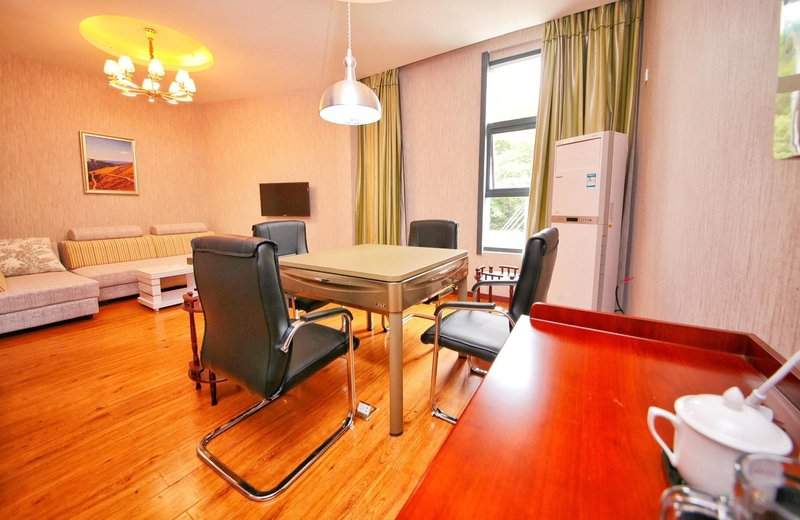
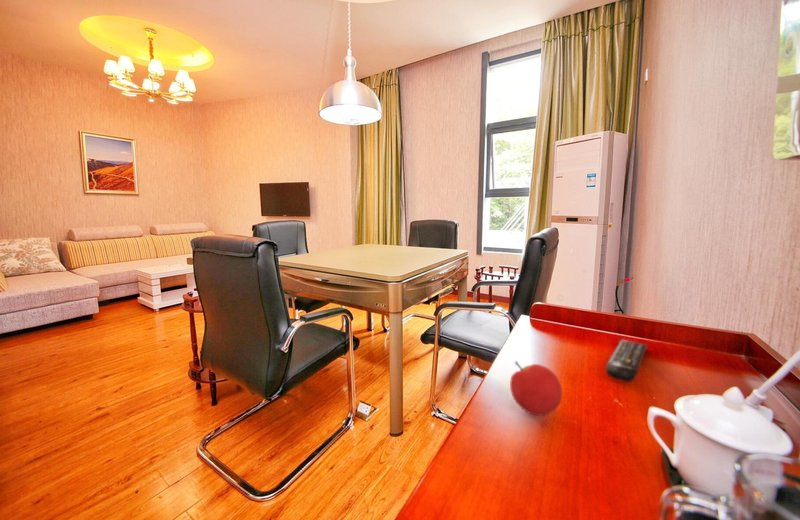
+ remote control (628, 357)
+ fruit (535, 389)
